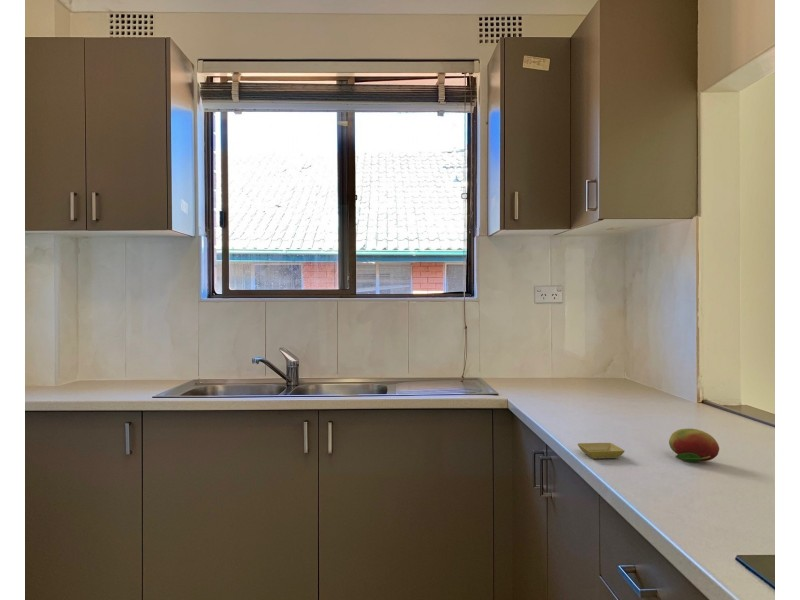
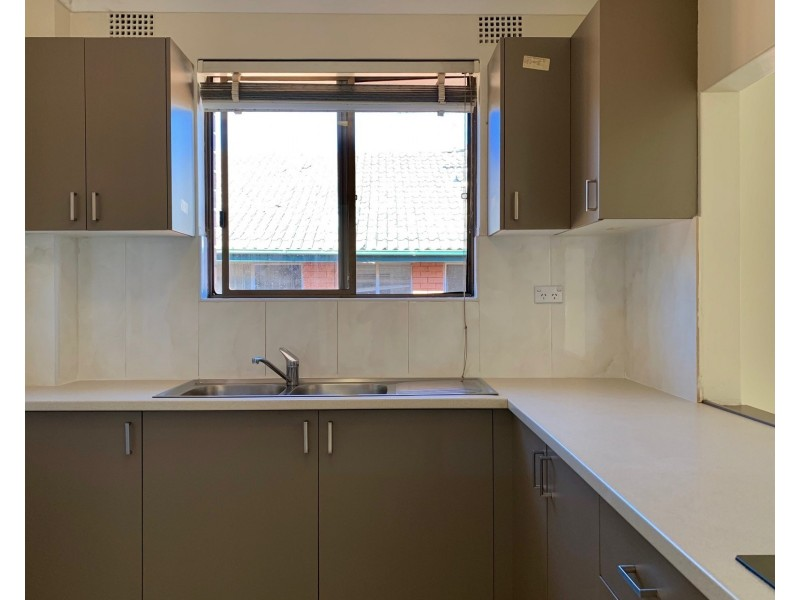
- saucer (600, 451)
- fruit (693, 444)
